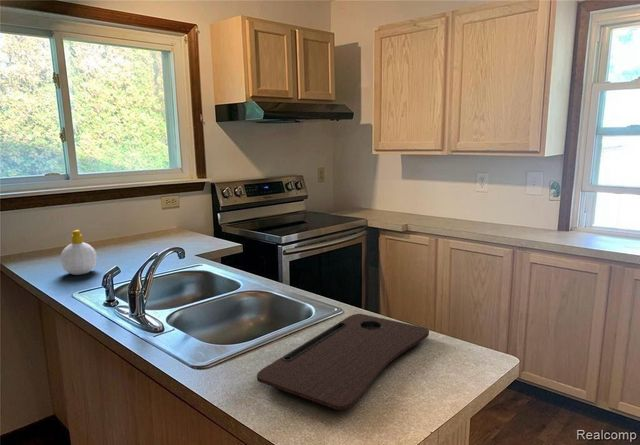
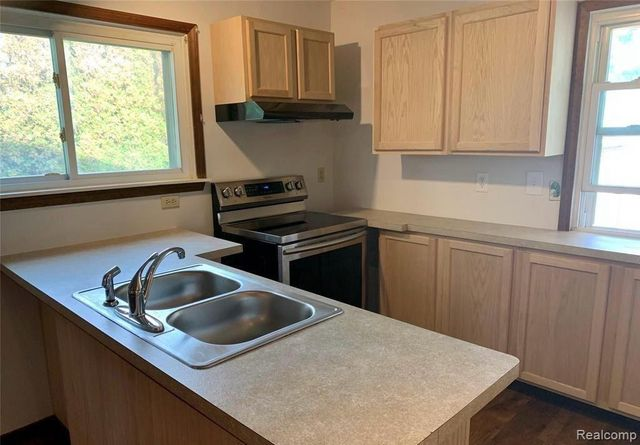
- soap bottle (78, 251)
- cutting board (351, 354)
